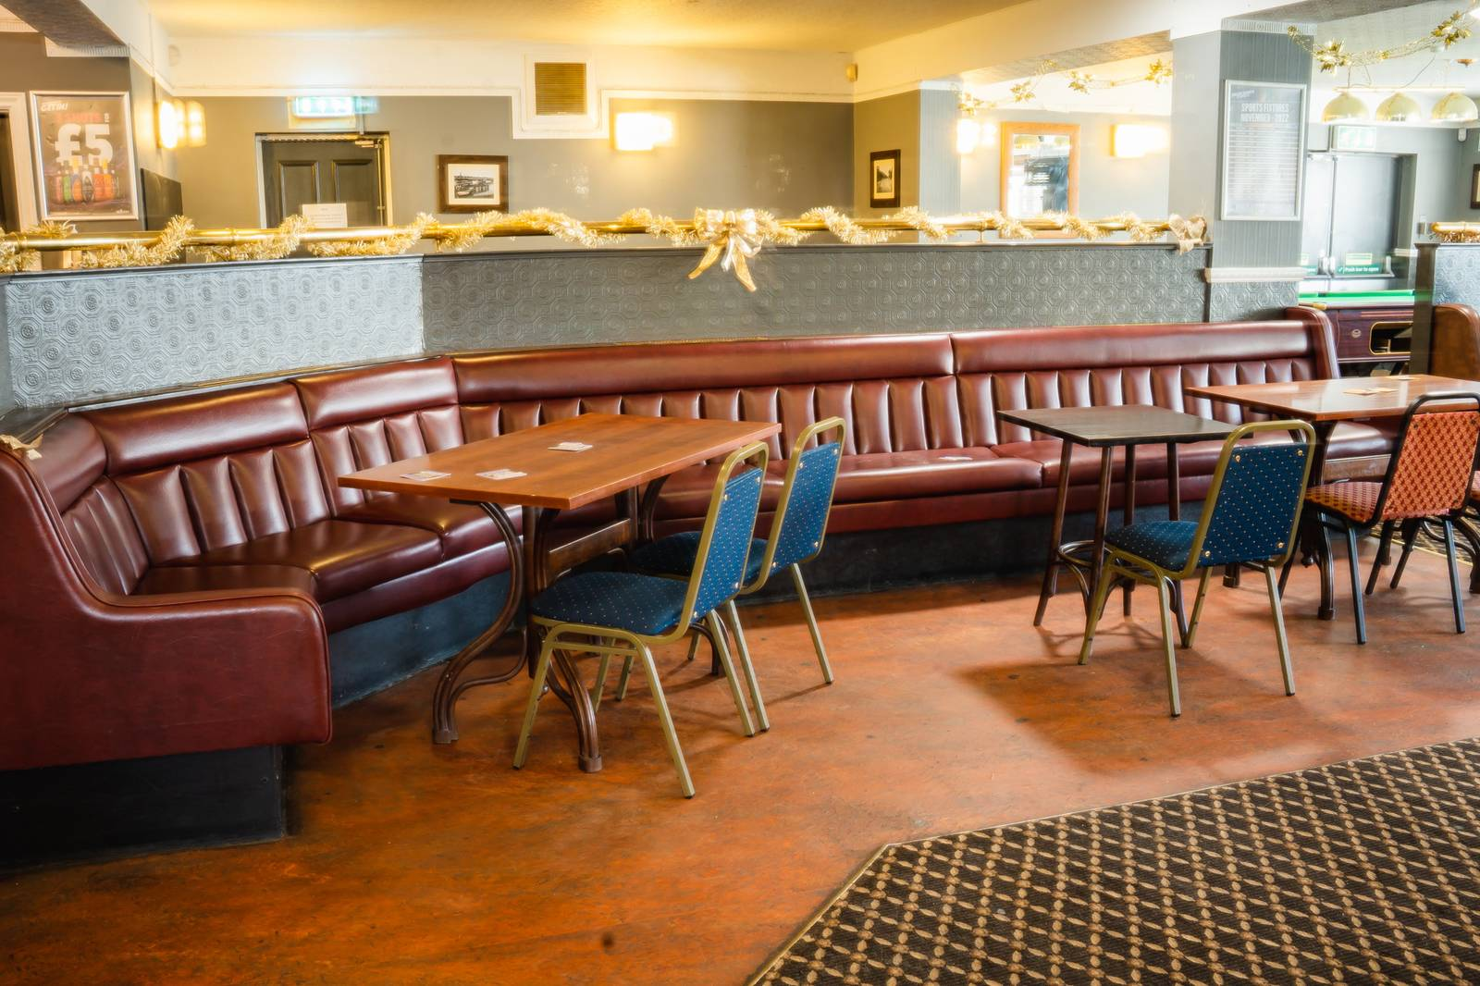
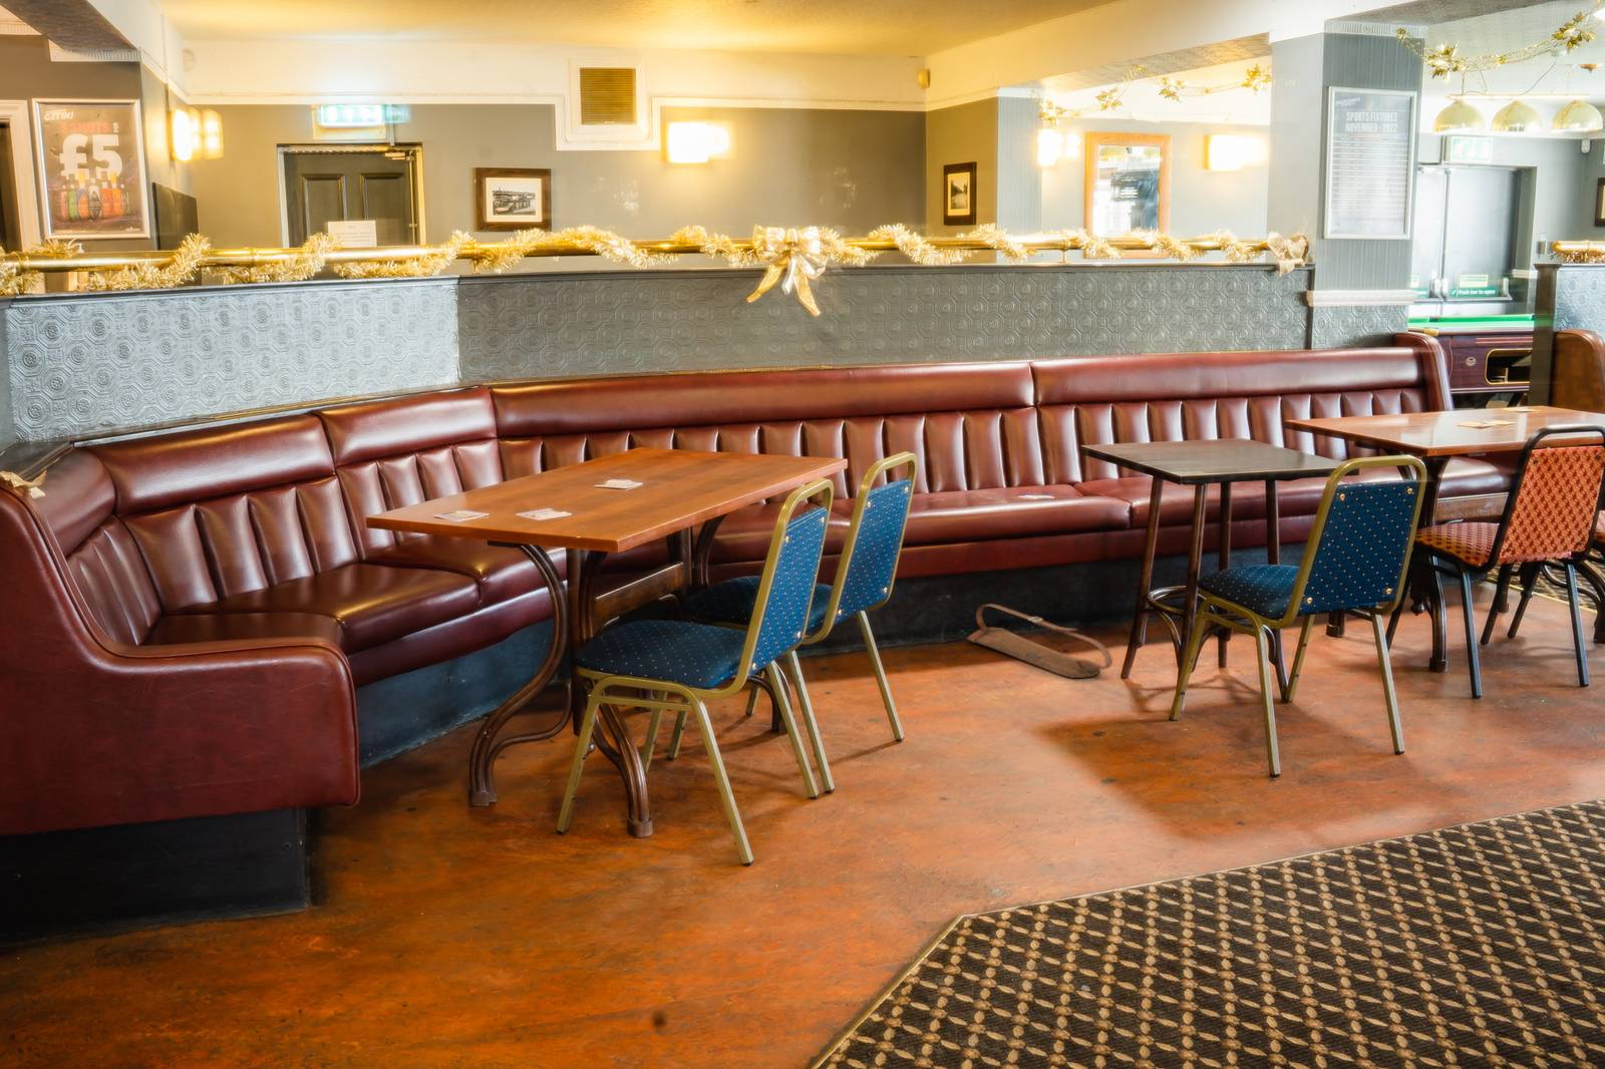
+ bag (1036, 643)
